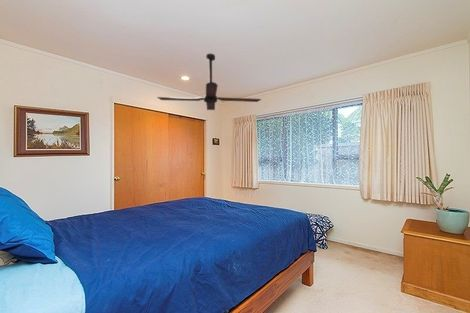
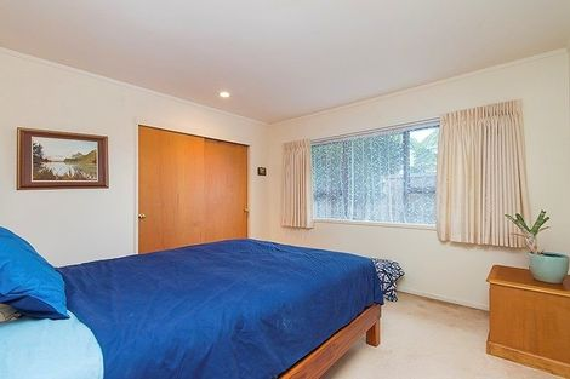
- ceiling fan (210, 79)
